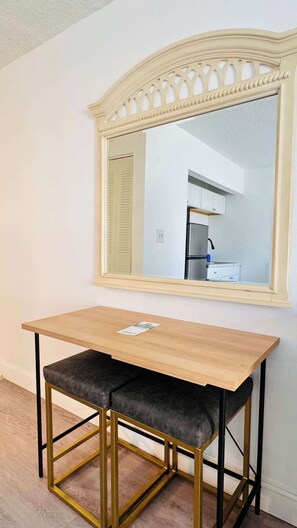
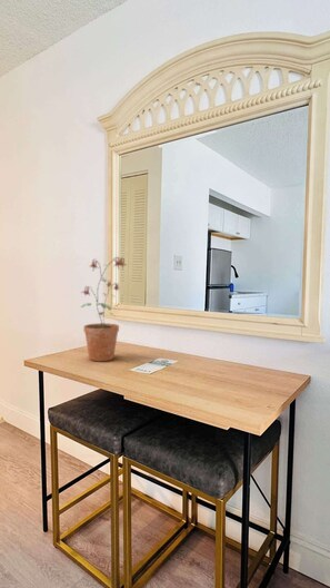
+ potted plant (102, 306)
